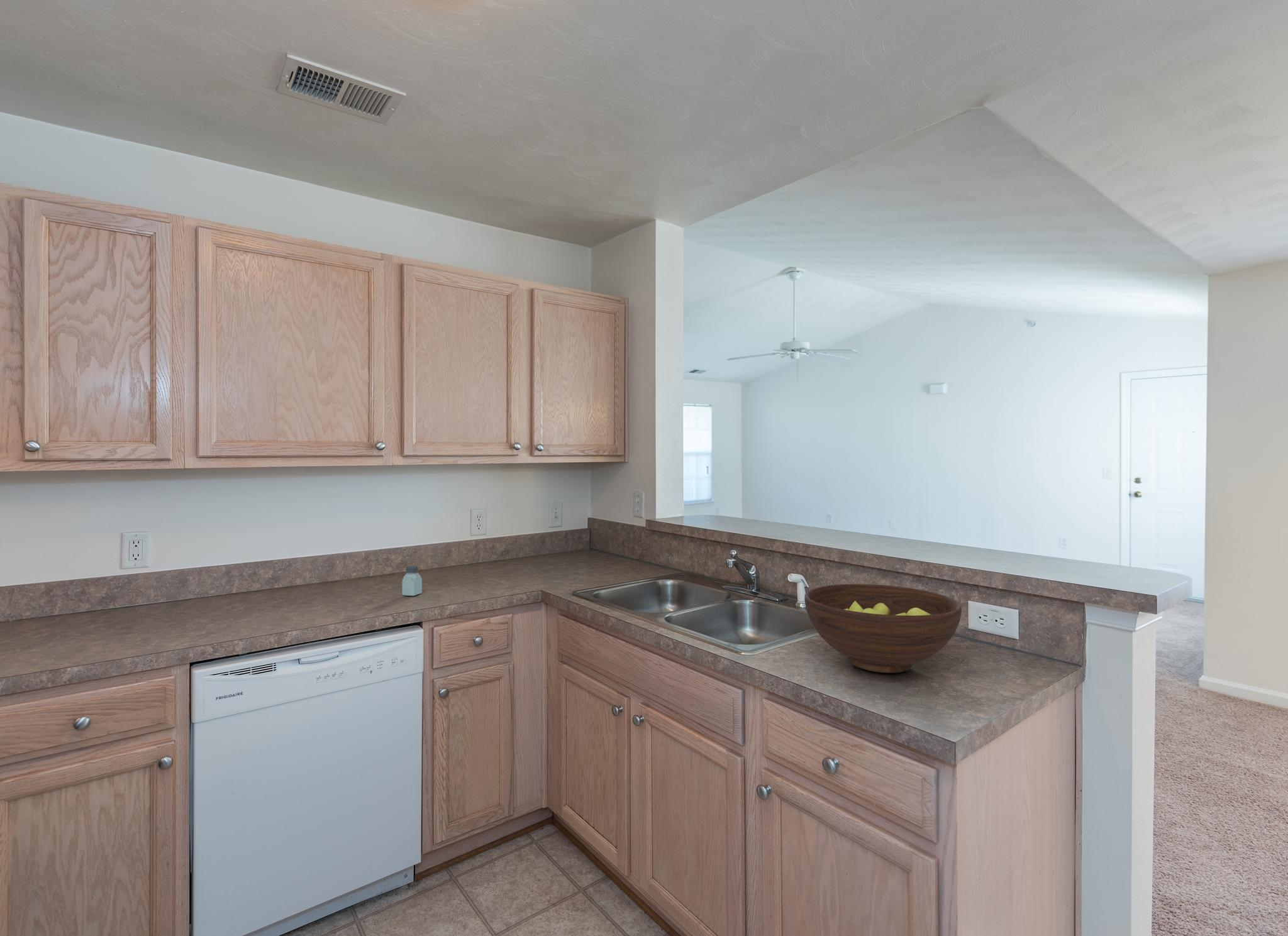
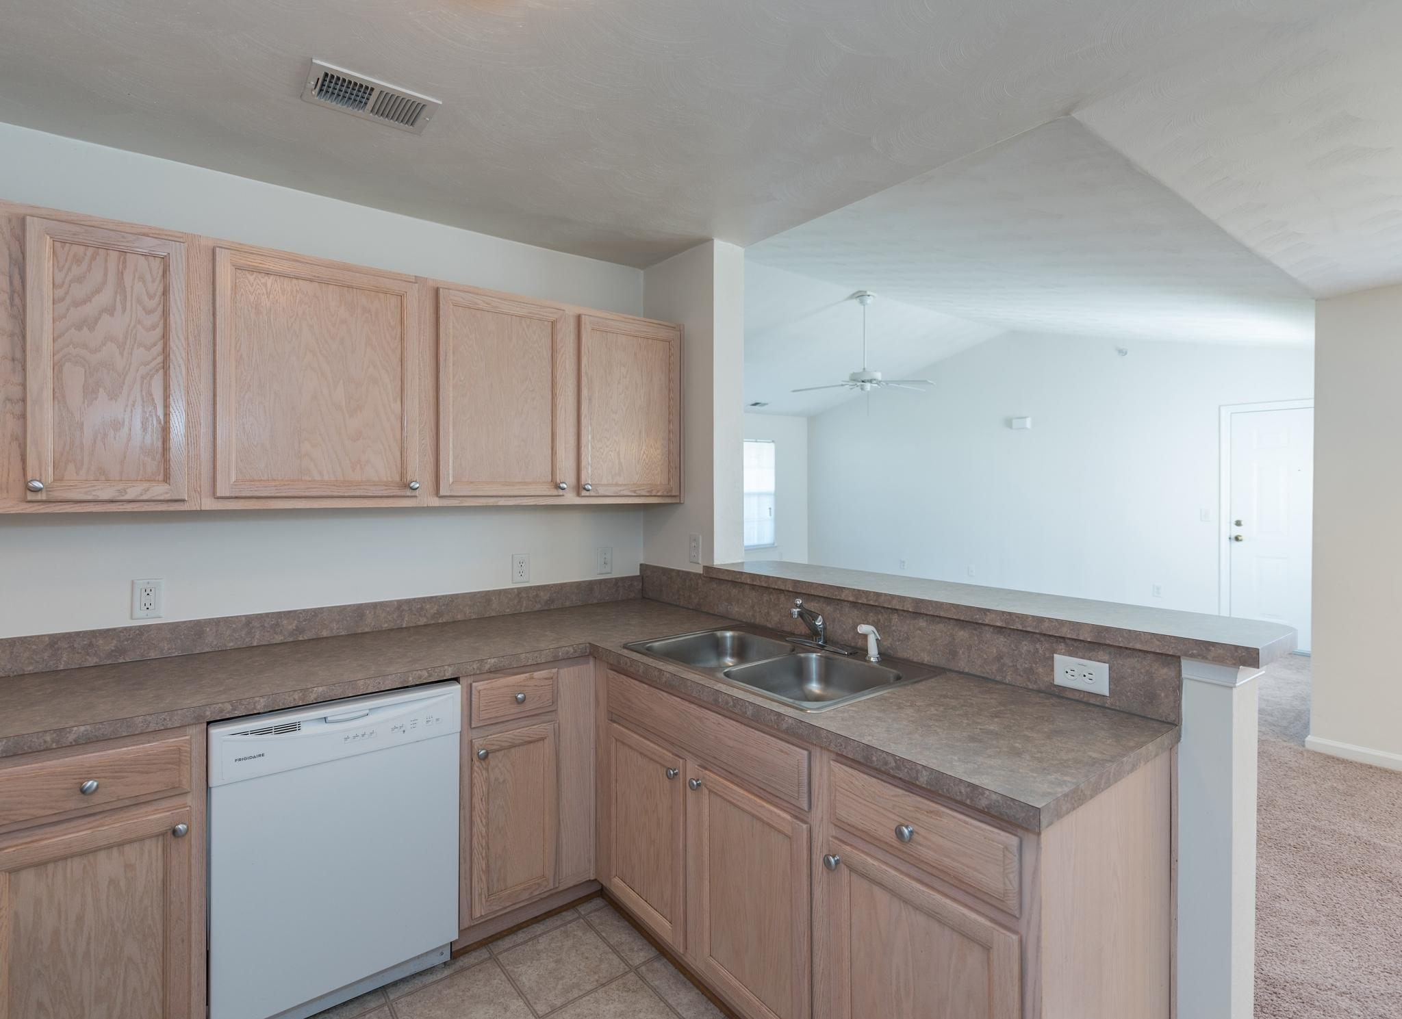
- saltshaker (412, 580)
- fruit bowl (879, 632)
